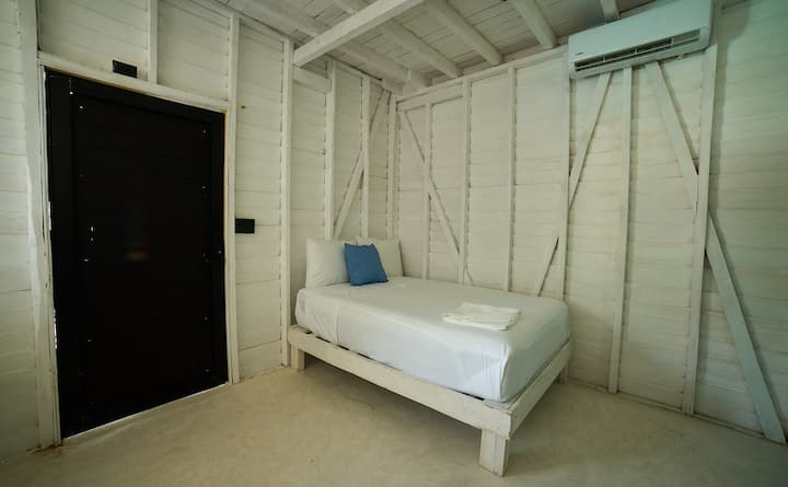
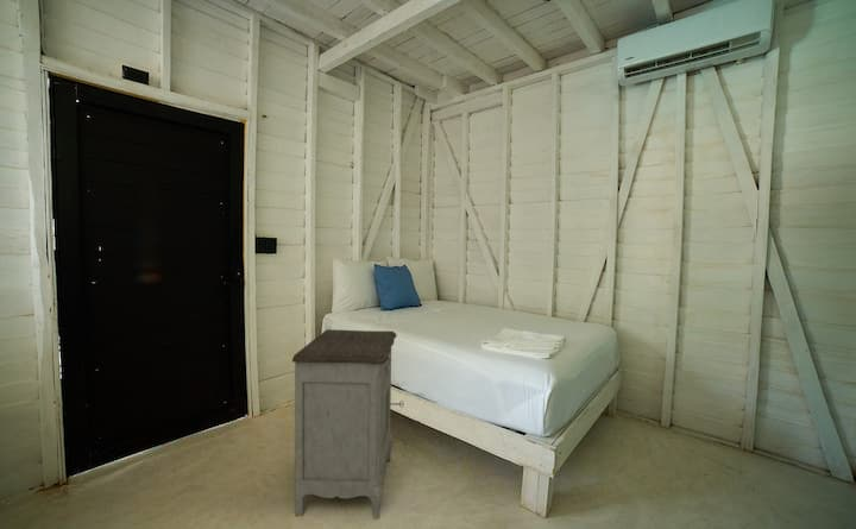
+ nightstand (357, 414)
